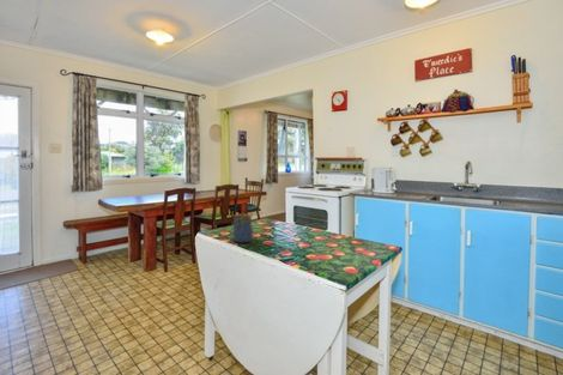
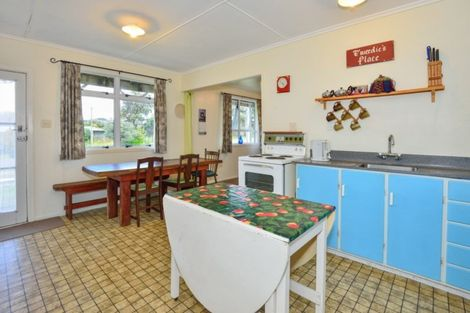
- jar (242, 226)
